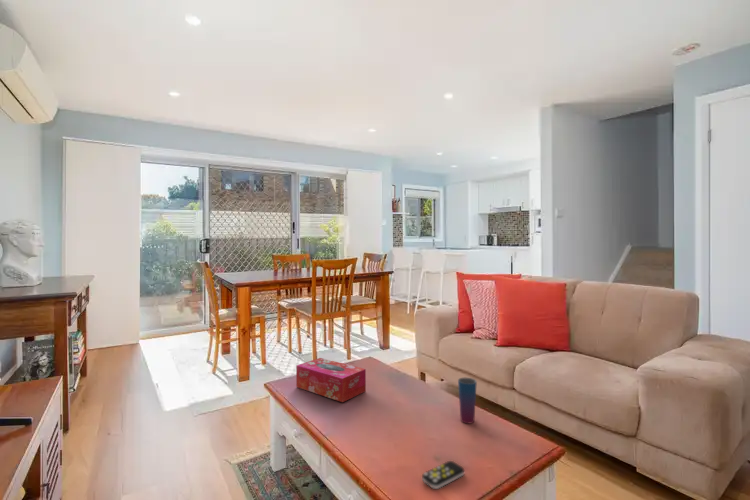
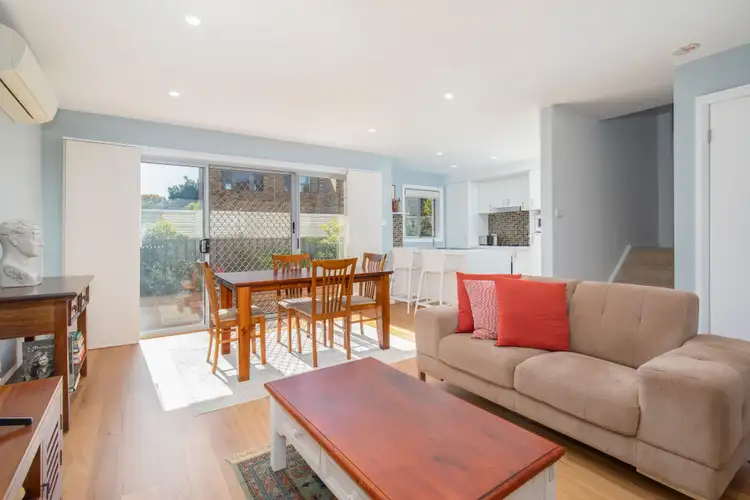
- tissue box (330, 378)
- cup (467, 400)
- remote control (443, 473)
